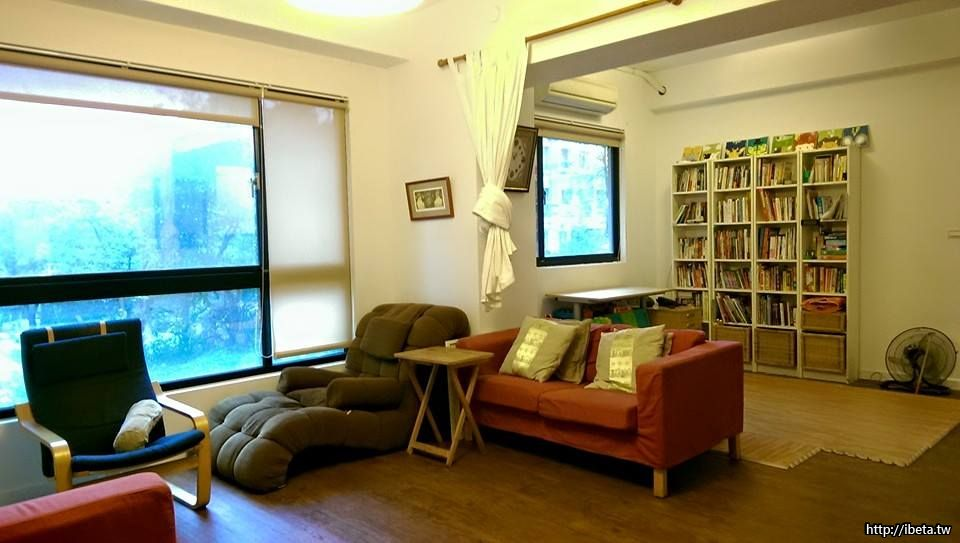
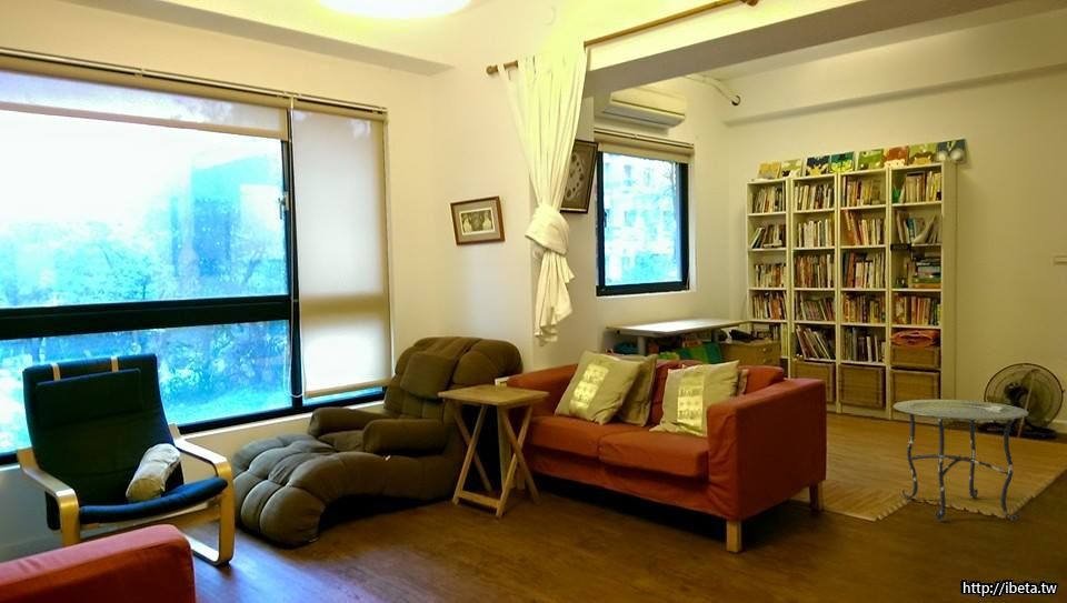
+ side table (958, 458)
